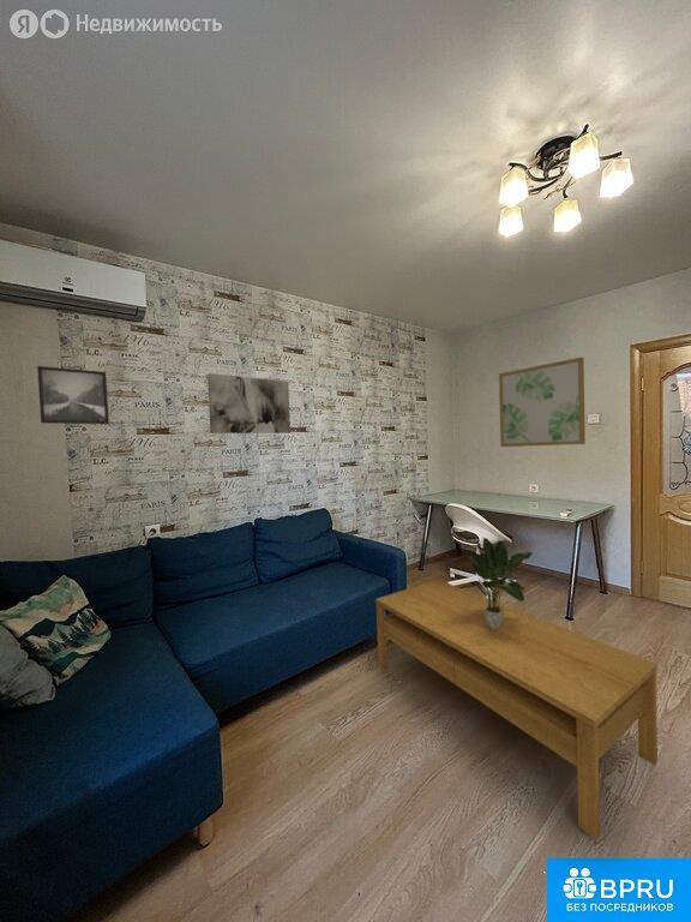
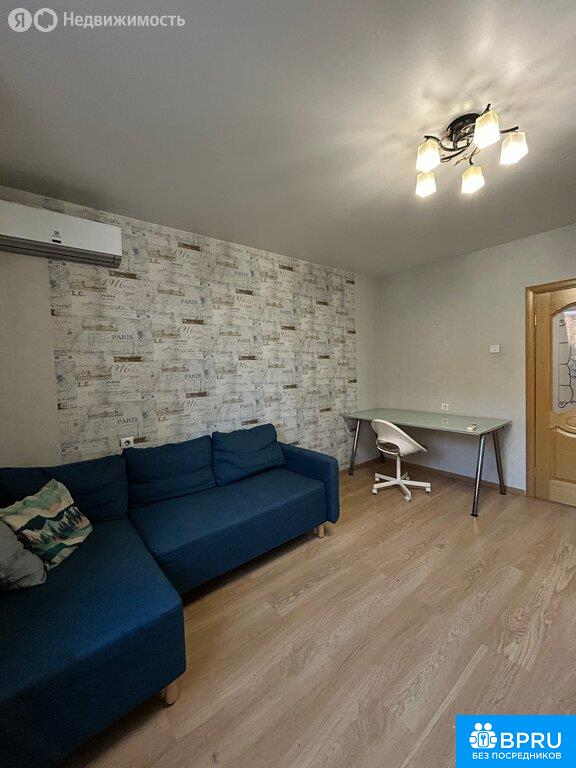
- wall art (537, 406)
- potted plant (498, 582)
- coffee table (488, 664)
- wall art (252, 405)
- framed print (74, 396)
